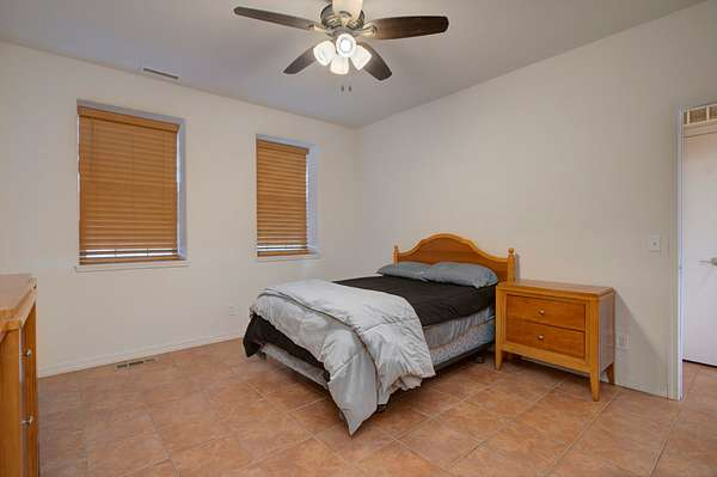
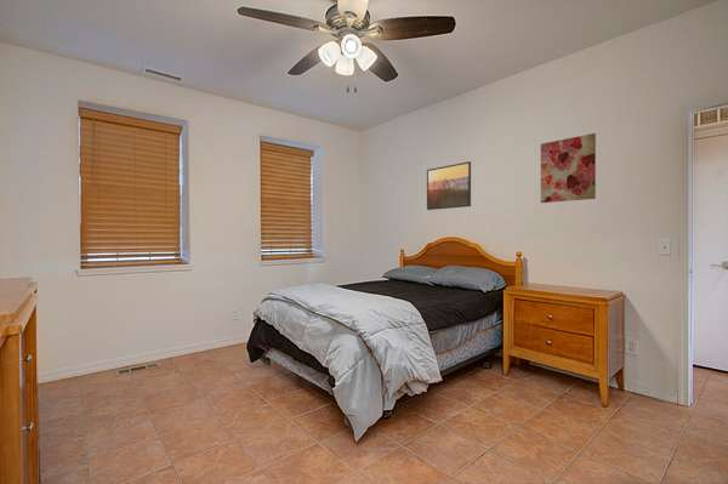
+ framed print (448, 187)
+ wall art (567, 170)
